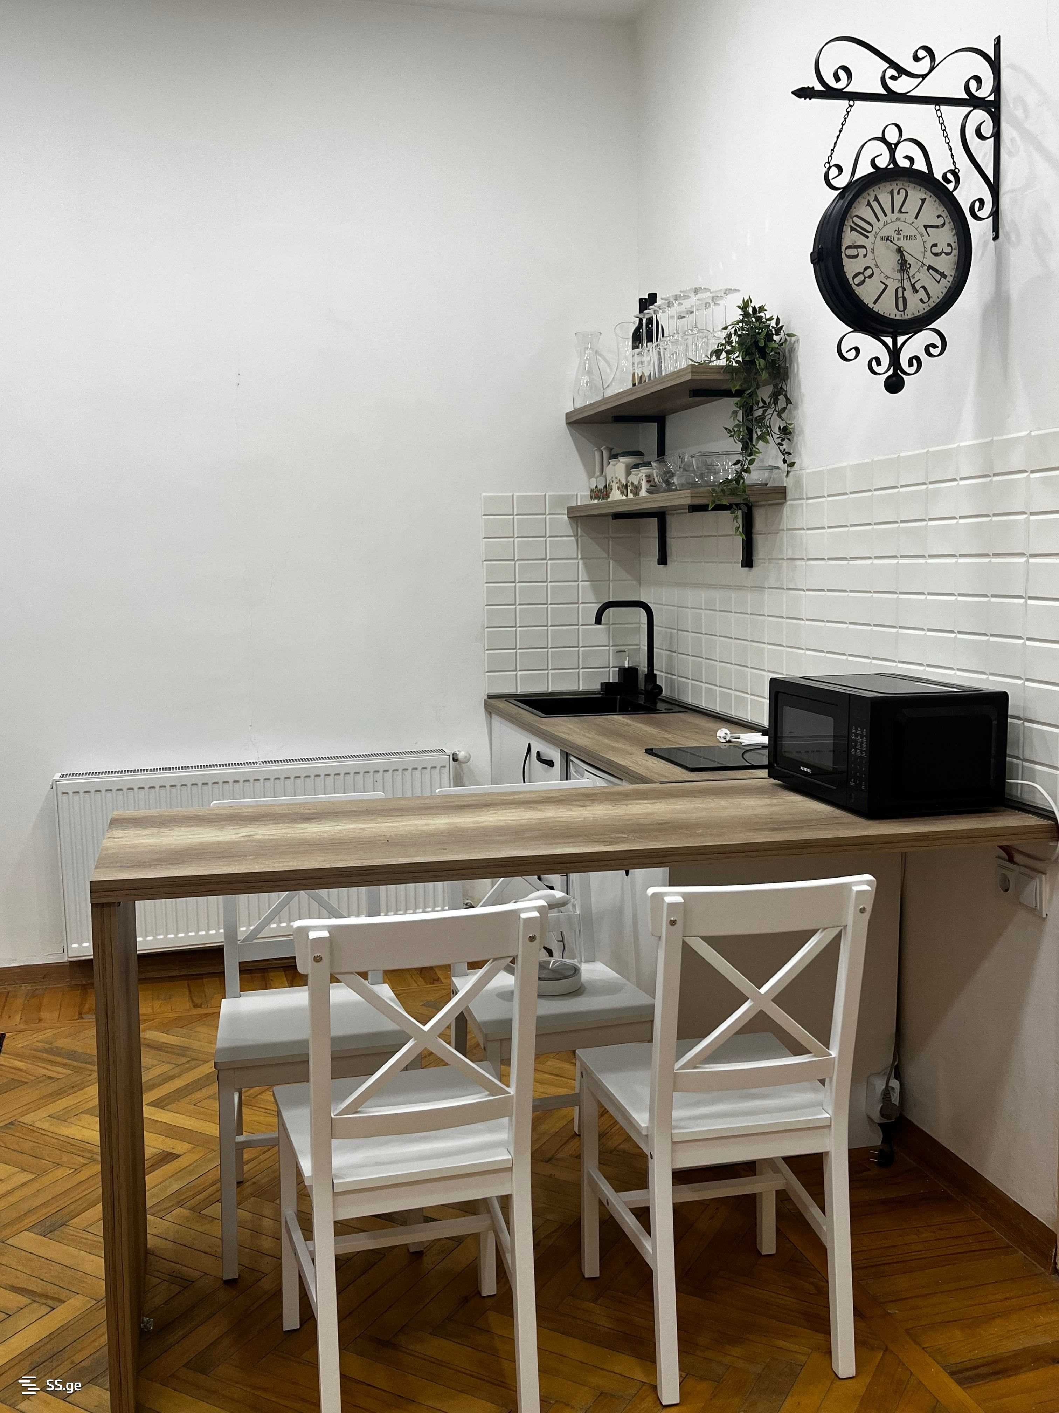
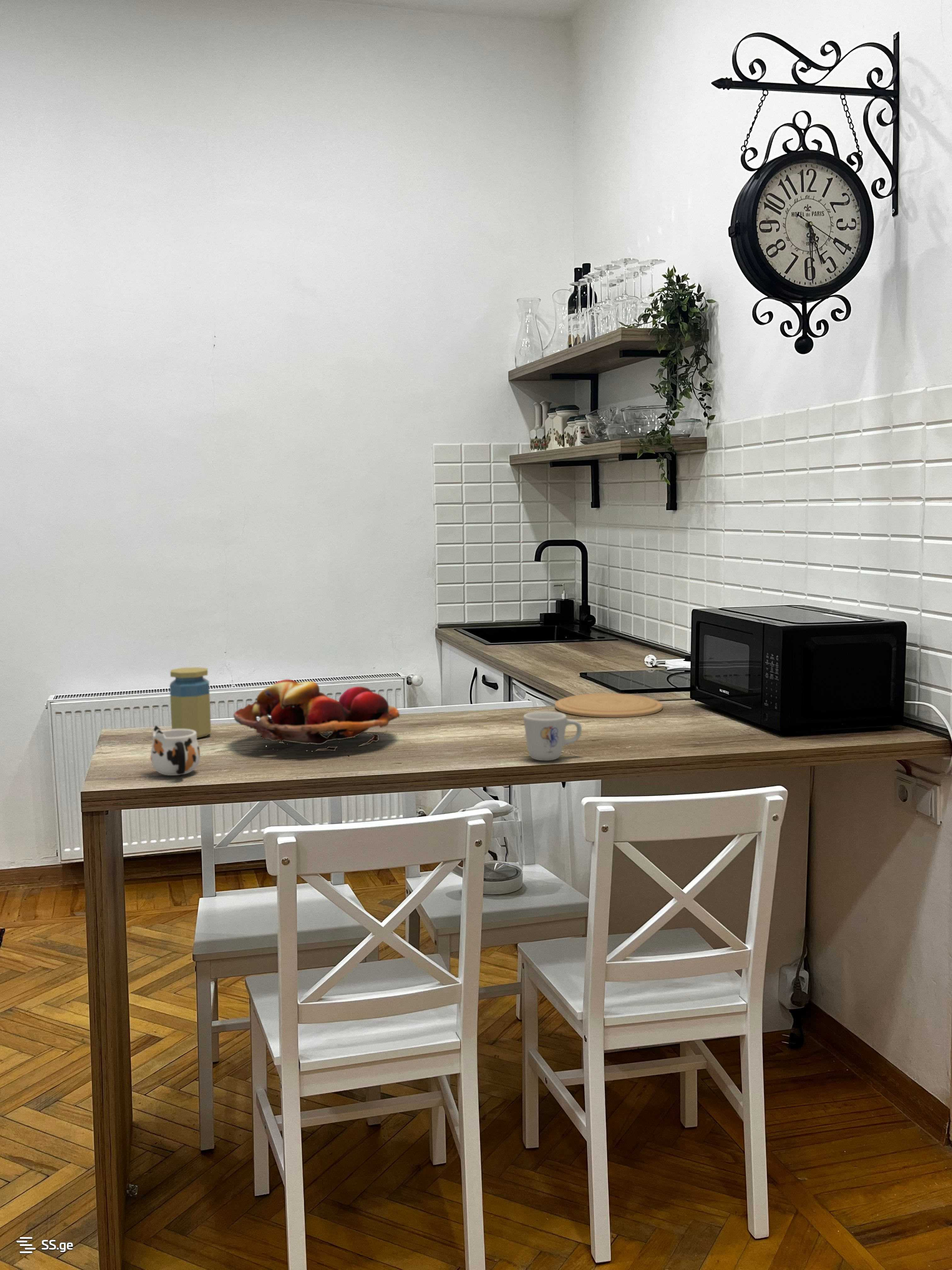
+ jar (190, 703)
+ plate (608, 704)
+ mug (176, 751)
+ mug (553, 736)
+ fruit basket (315, 711)
